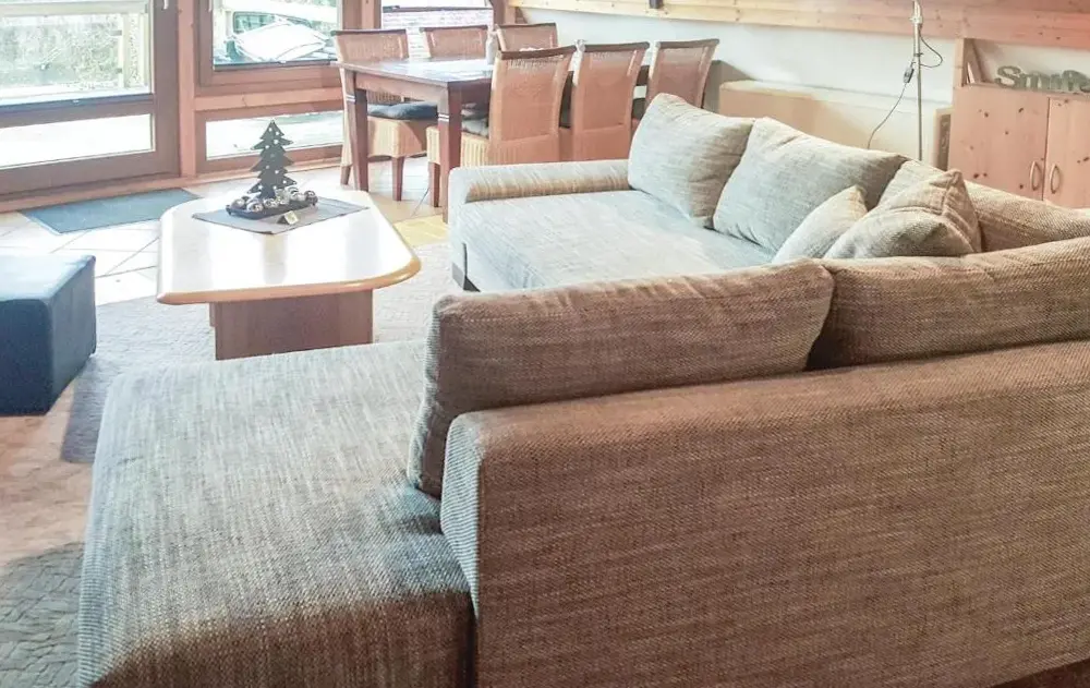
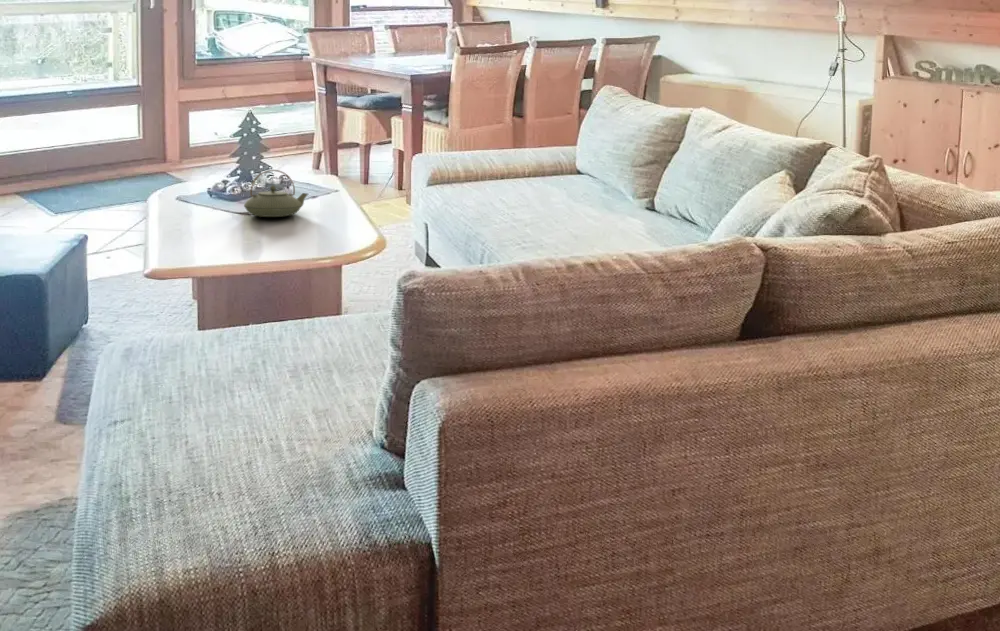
+ teapot (276, 192)
